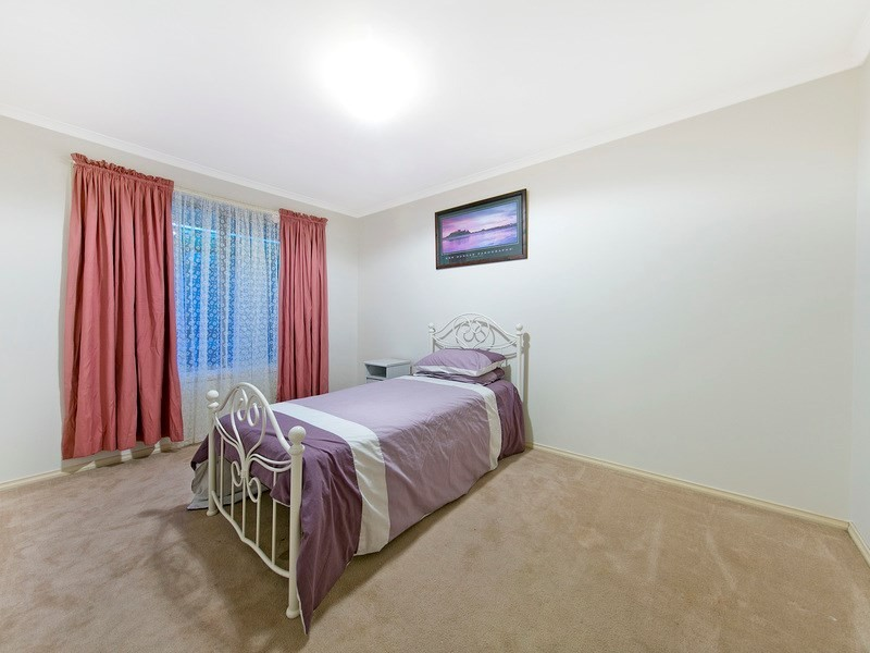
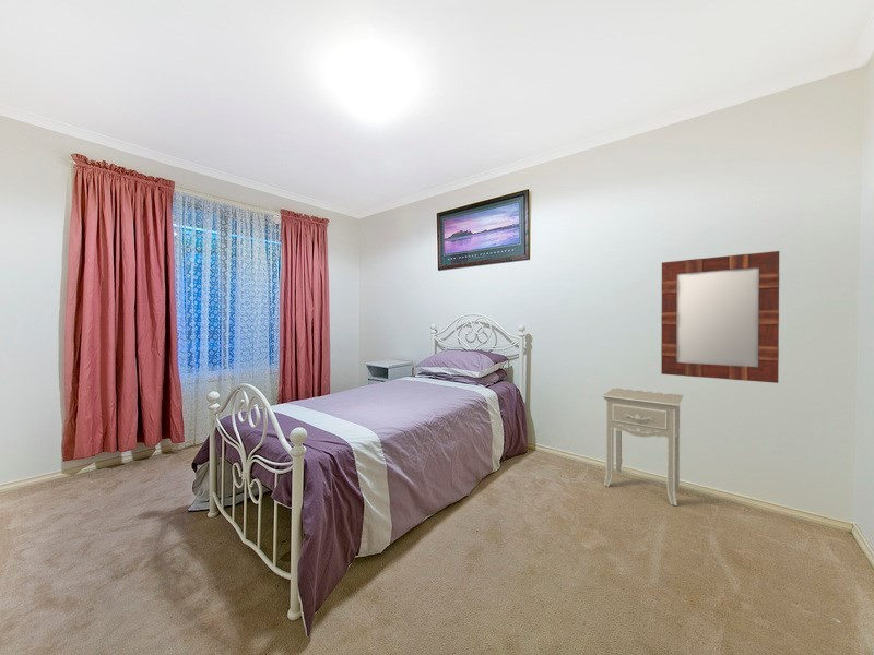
+ home mirror (714, 318)
+ nightstand (641, 437)
